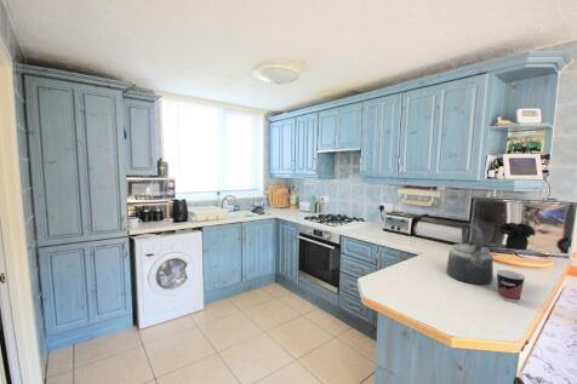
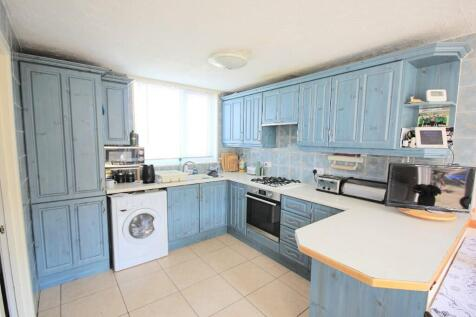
- kettle (468, 250)
- cup (509, 286)
